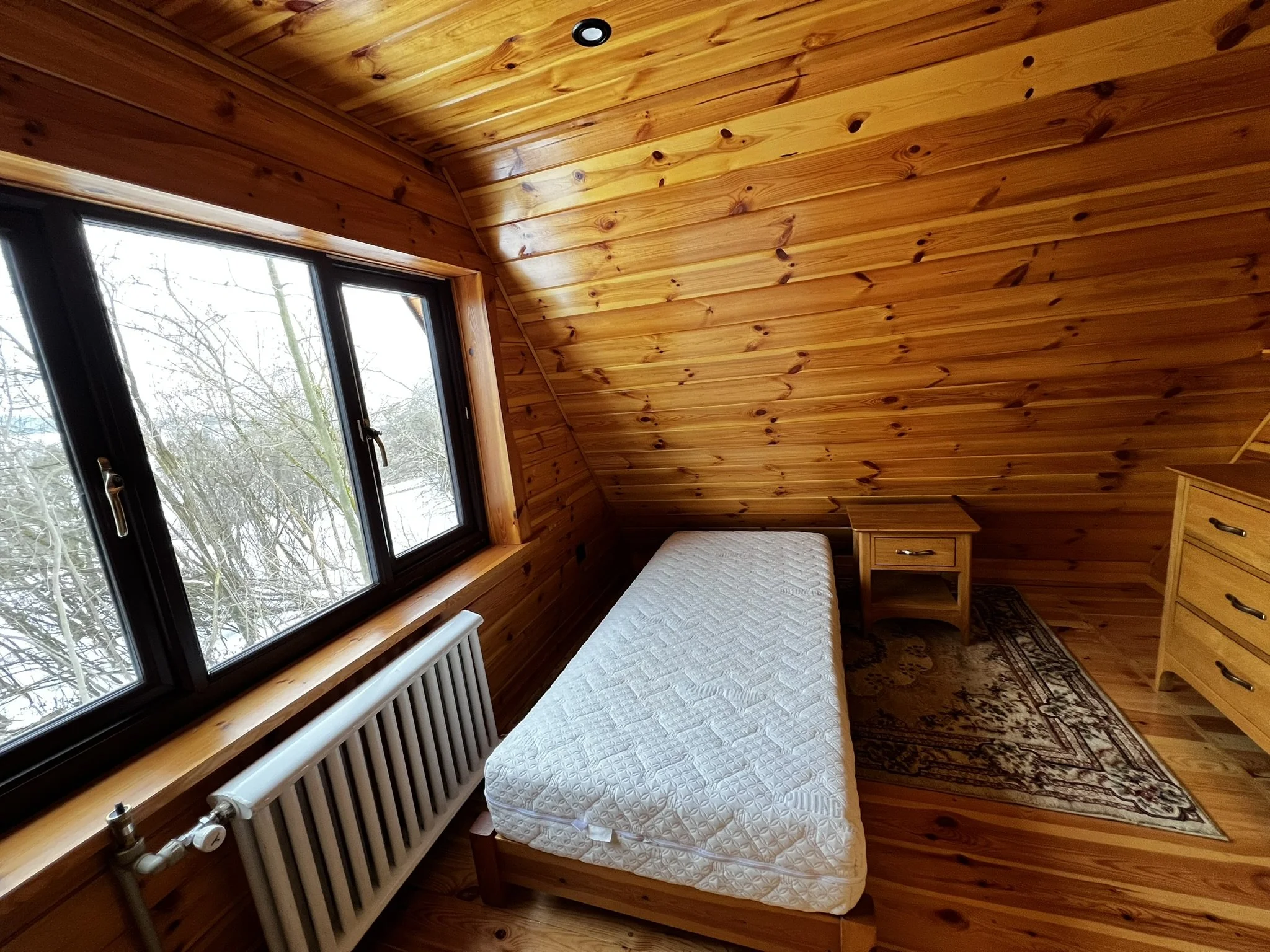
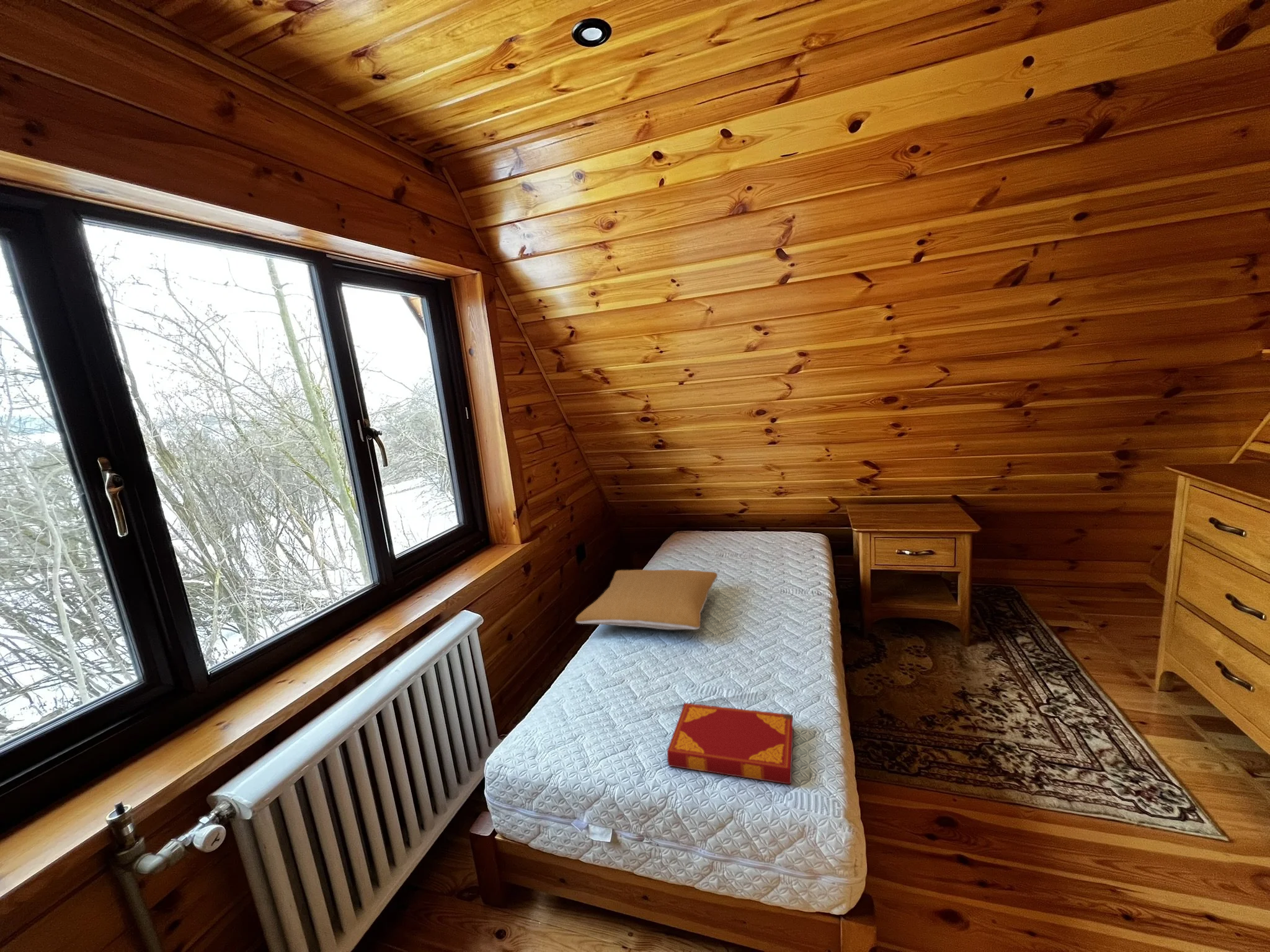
+ pillow (651, 597)
+ hardback book (732, 740)
